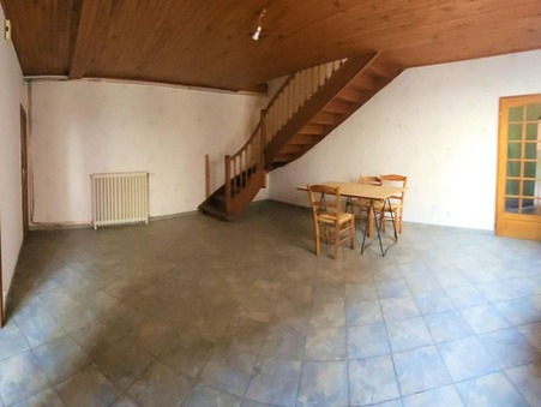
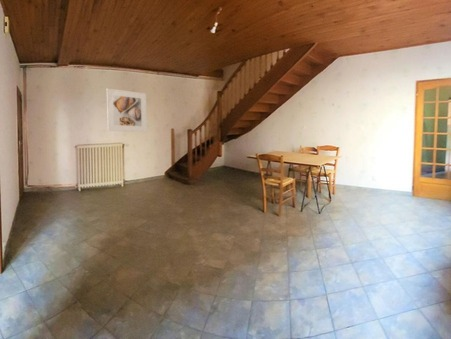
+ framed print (127, 111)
